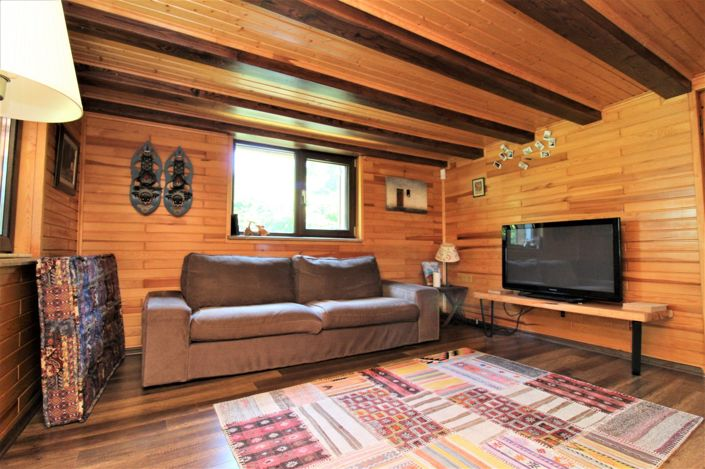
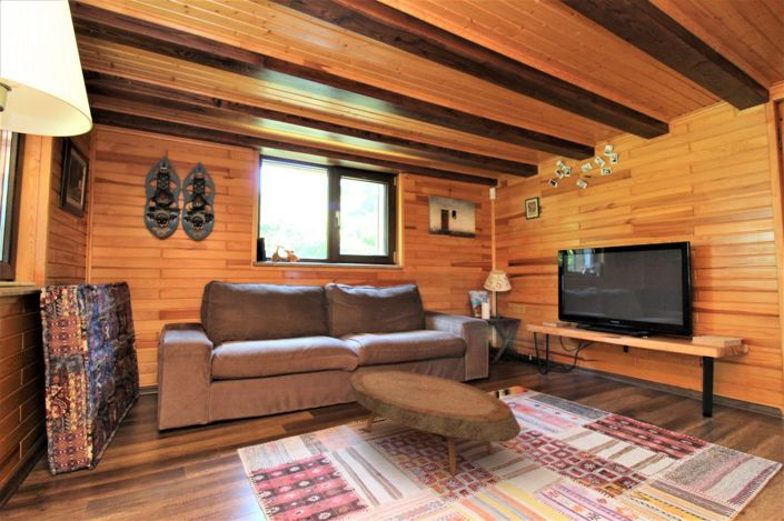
+ coffee table (423, 414)
